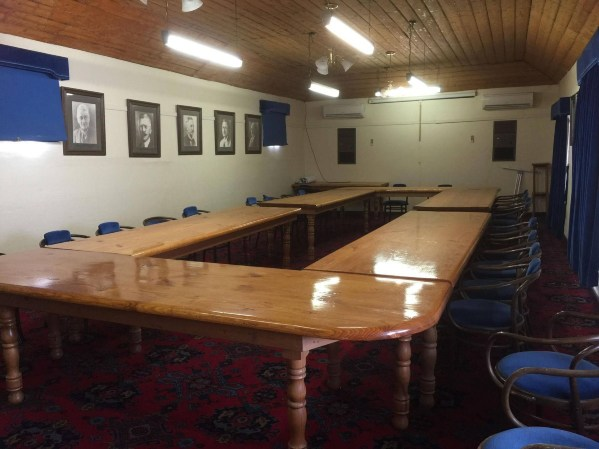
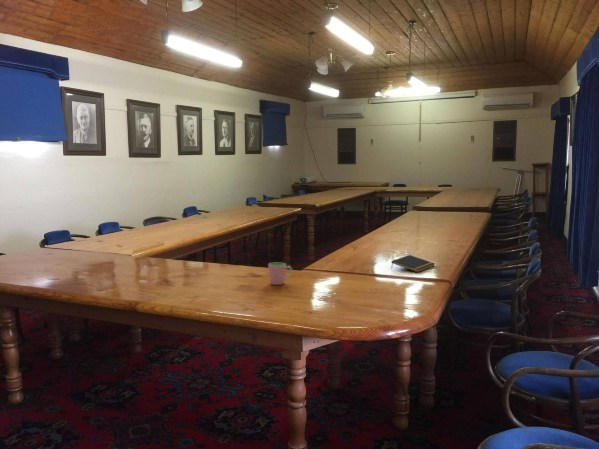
+ notepad (413, 263)
+ cup (280, 273)
